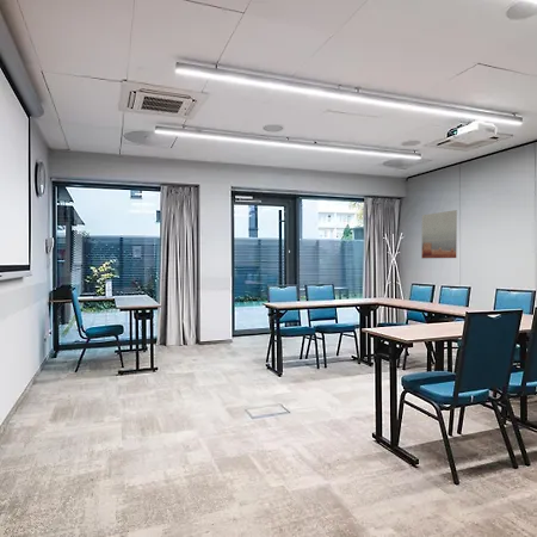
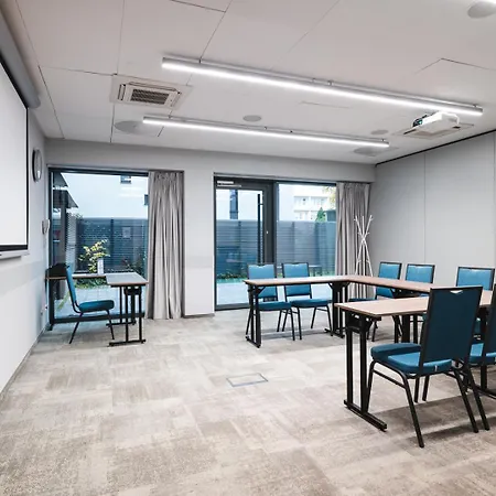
- wall art (438, 235)
